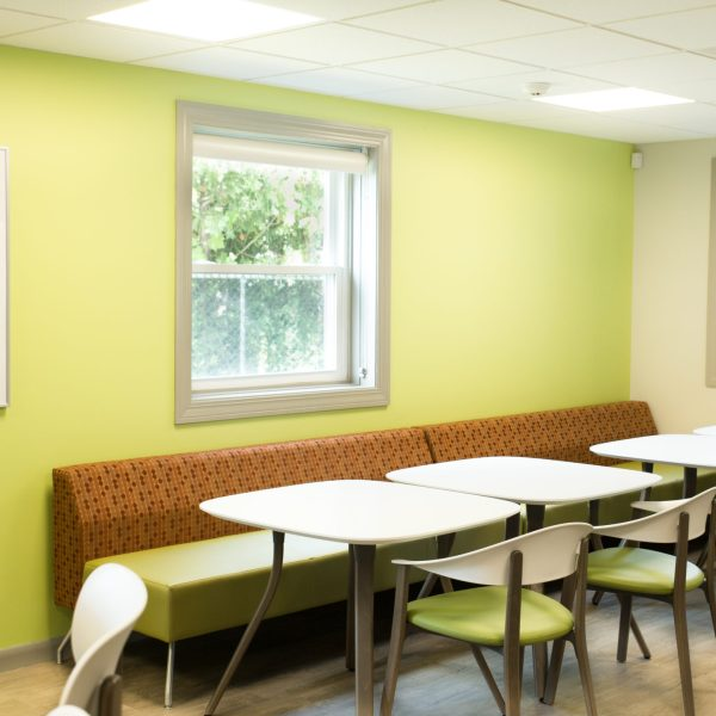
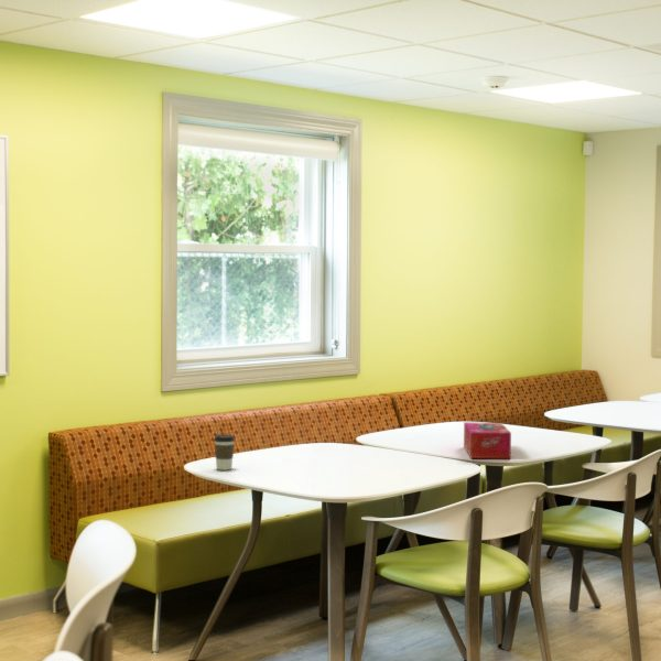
+ coffee cup (224, 452)
+ tissue box (486, 440)
